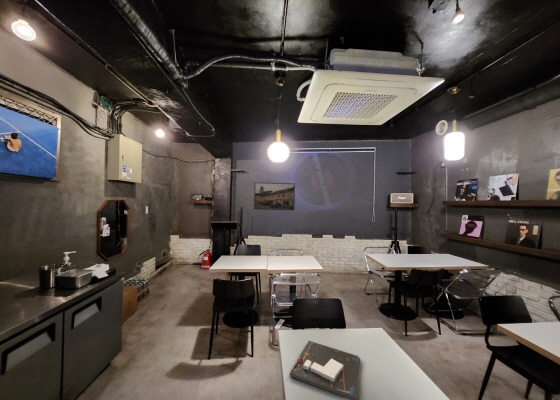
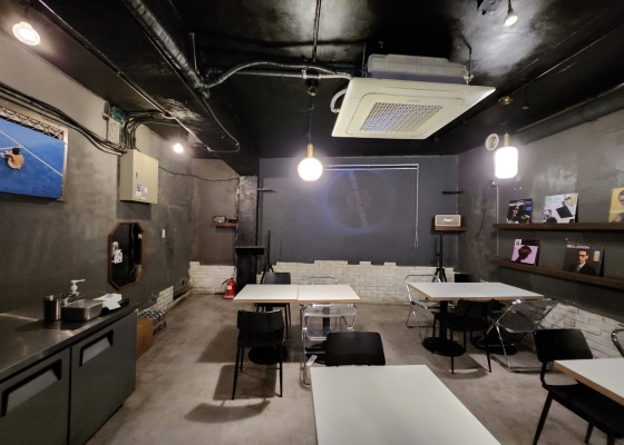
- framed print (274, 196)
- board game (326, 364)
